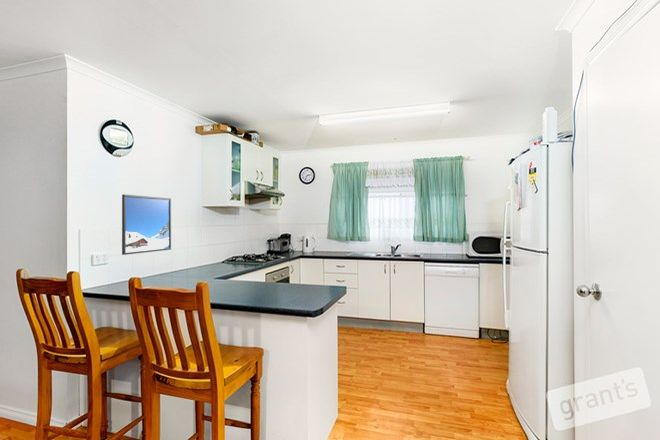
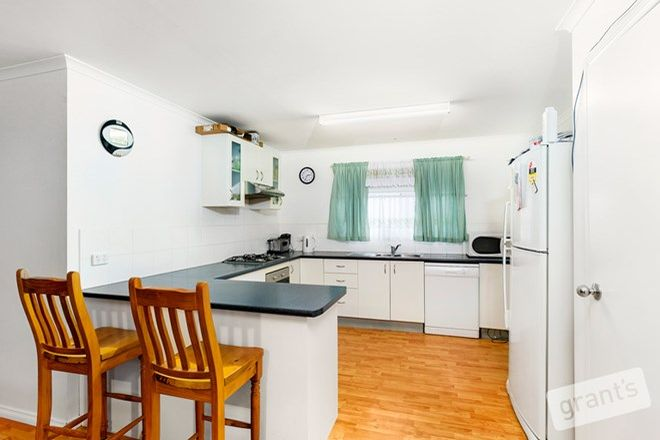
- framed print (148, 224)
